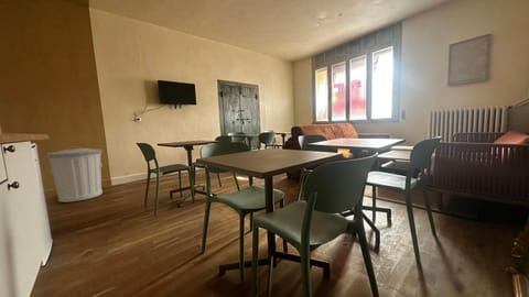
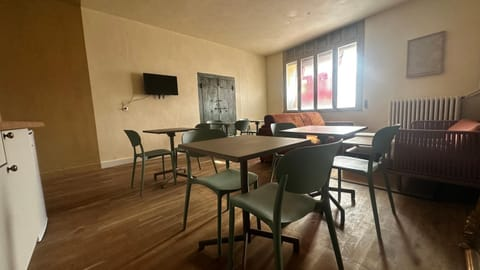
- trash can (78, 172)
